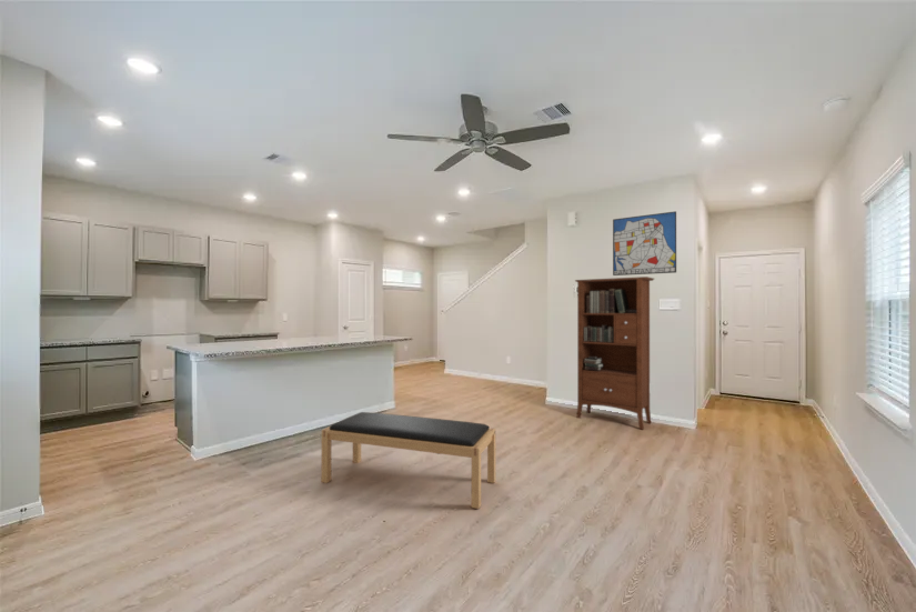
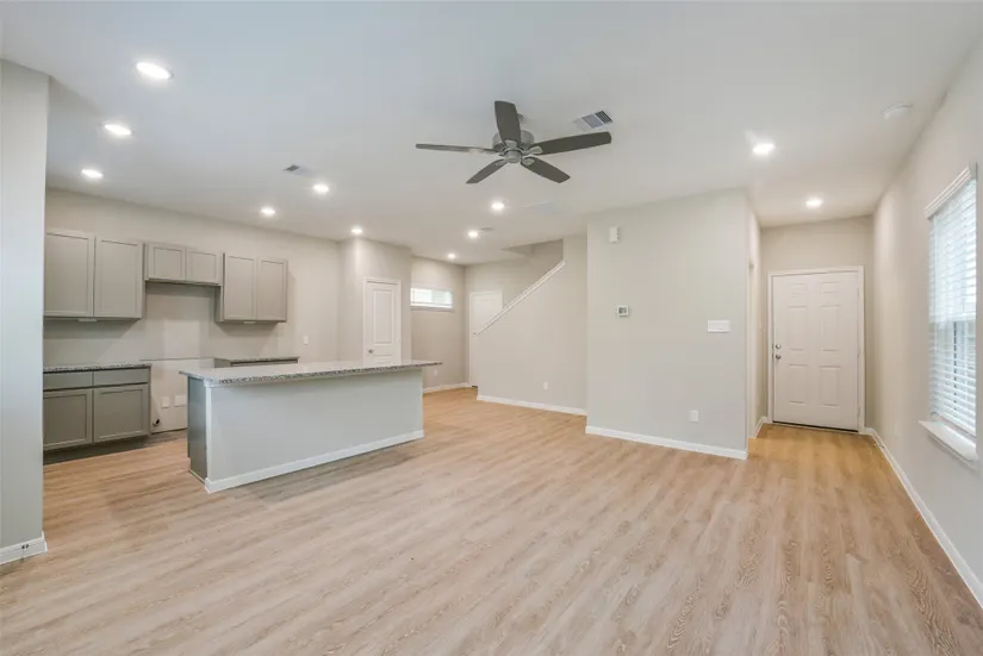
- bench (409, 449)
- bookcase (613, 349)
- wall art (643, 244)
